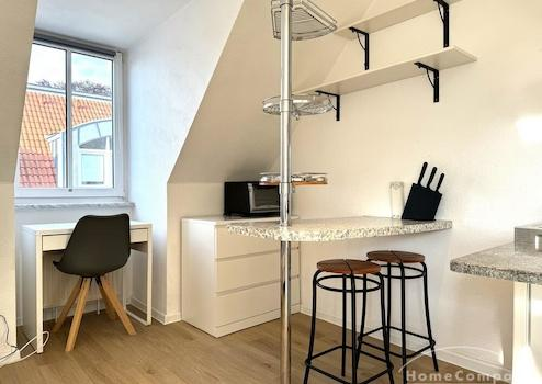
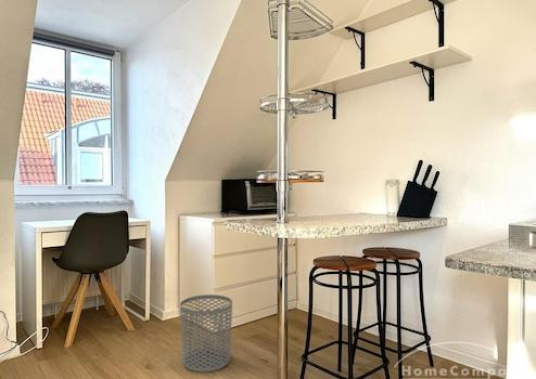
+ waste bin (206, 331)
